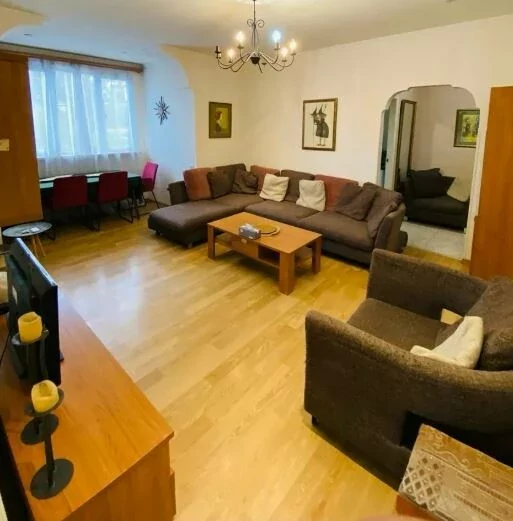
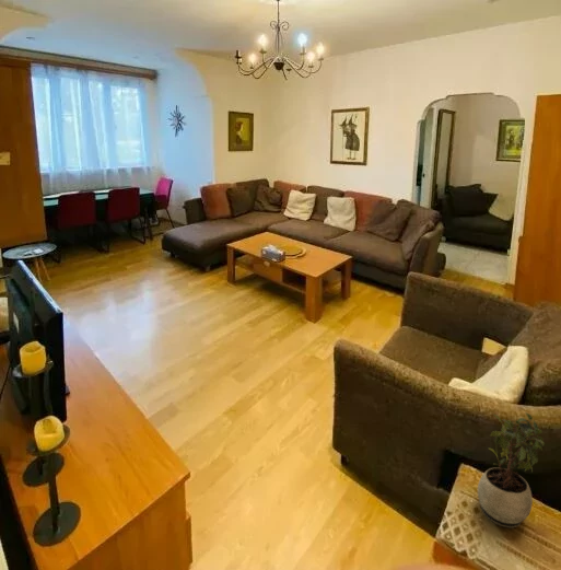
+ potted plant (506, 460)
